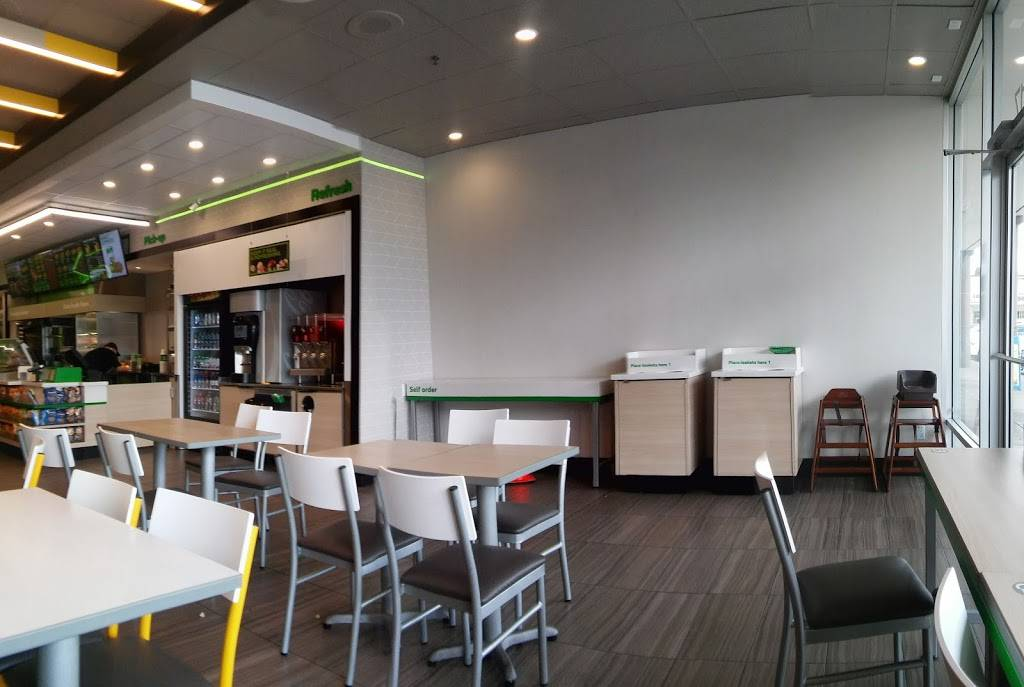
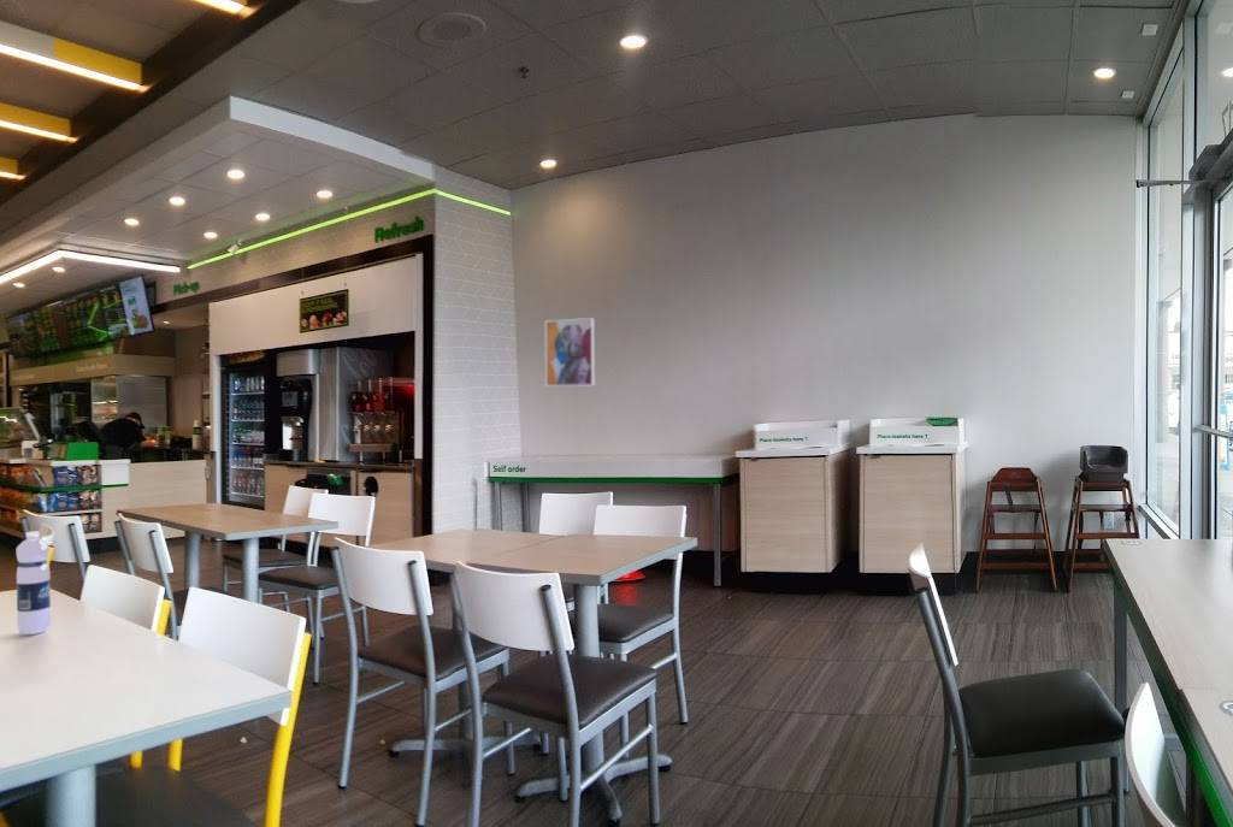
+ wall art (568, 353)
+ water bottle (33, 581)
